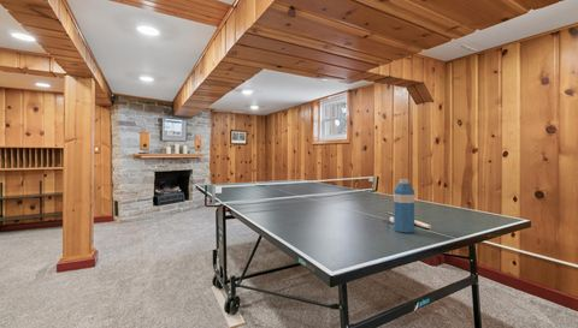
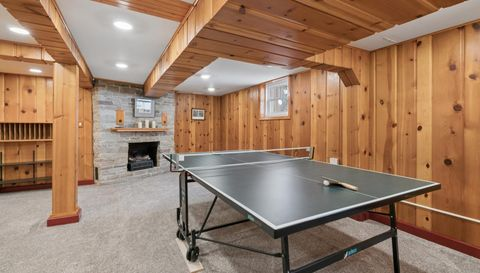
- water bottle (403, 204)
